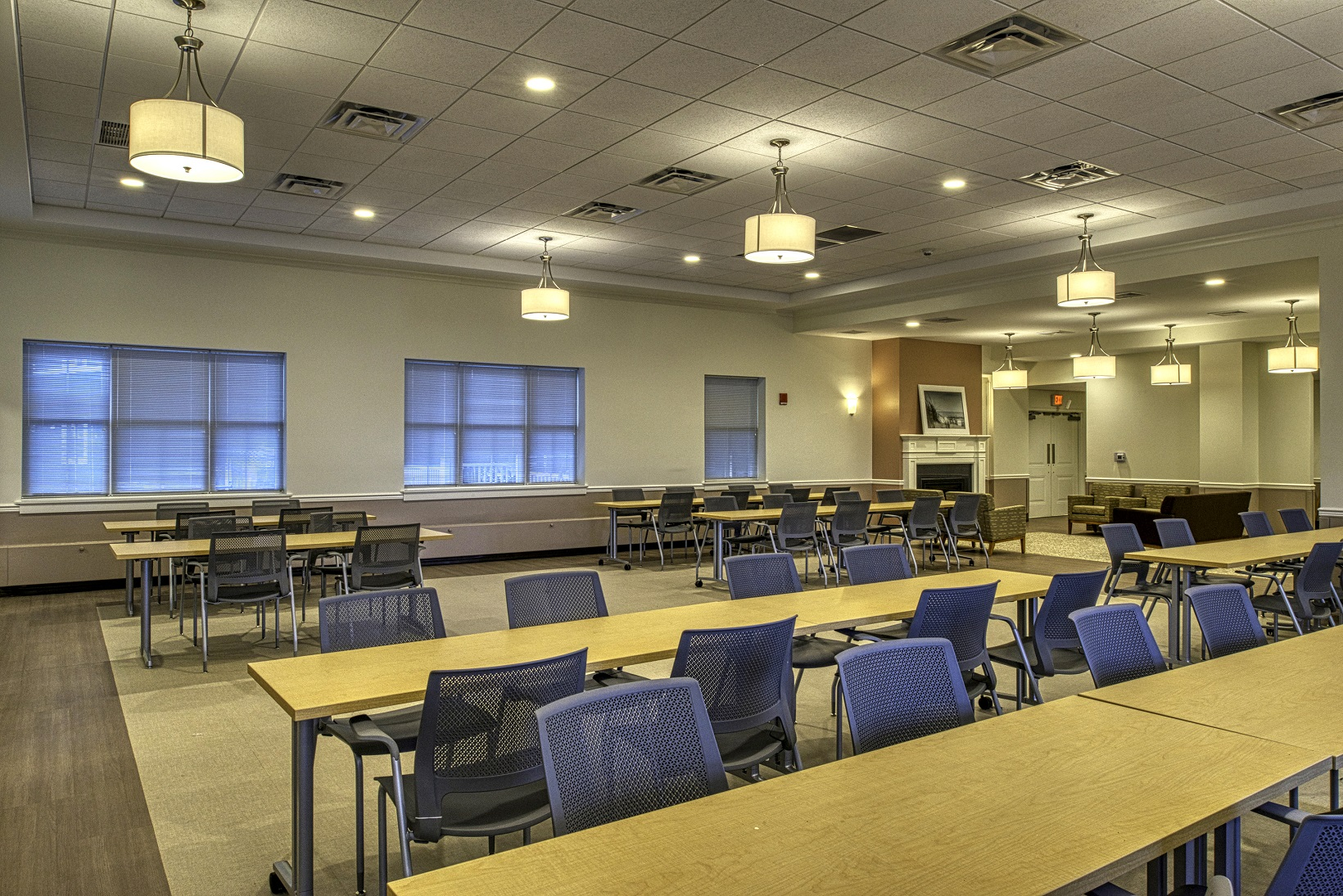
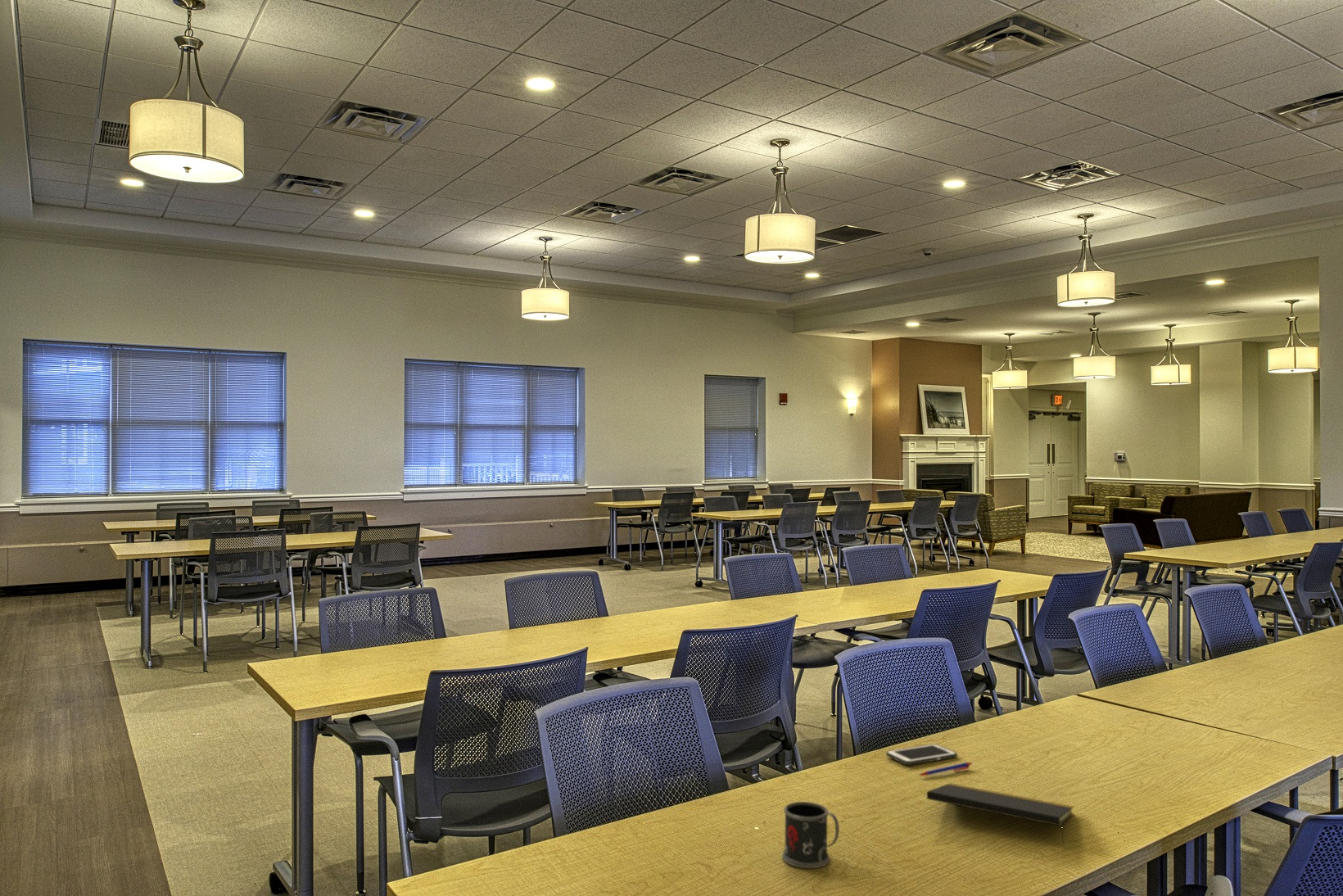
+ cell phone (921, 754)
+ mug (813, 833)
+ notepad (1000, 803)
+ pen (945, 769)
